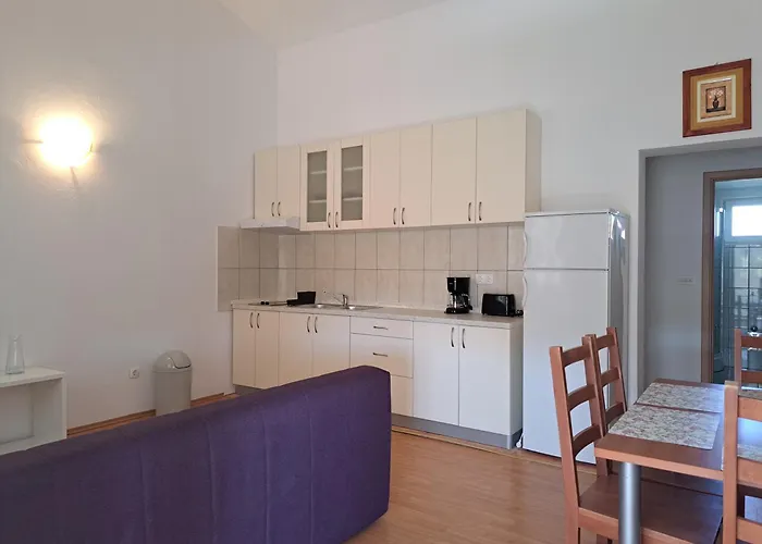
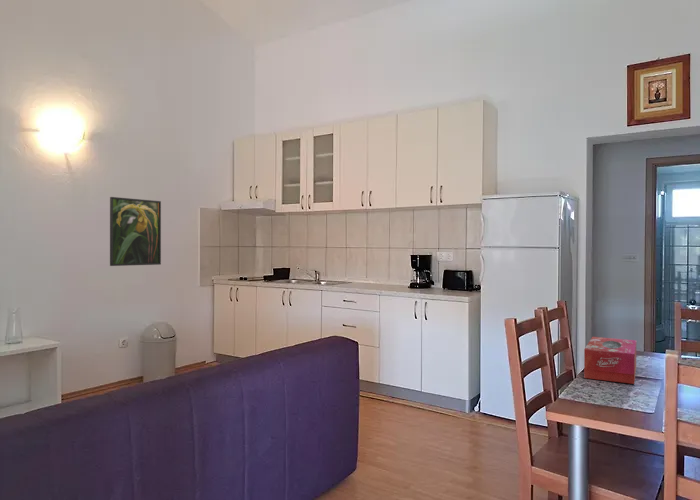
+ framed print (136, 232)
+ tissue box (611, 358)
